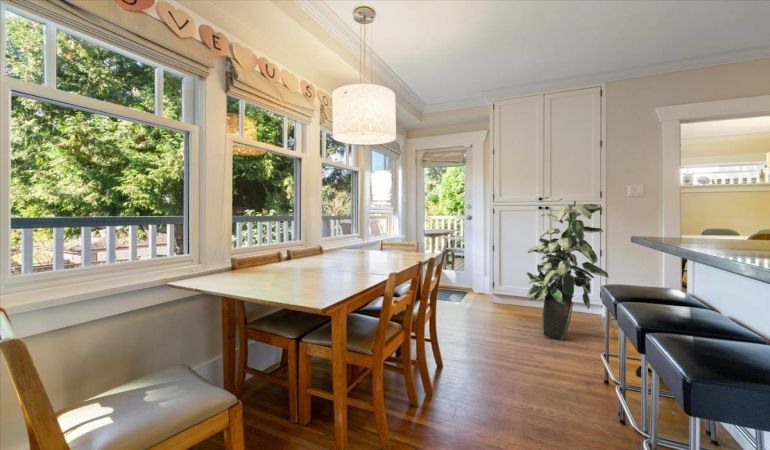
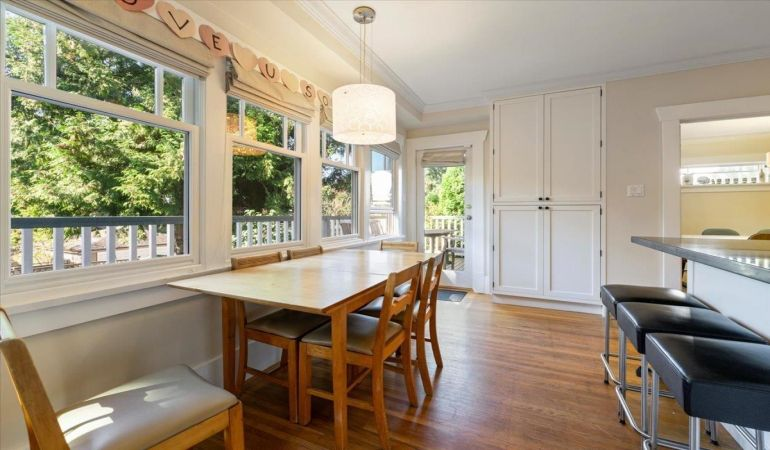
- indoor plant (560, 266)
